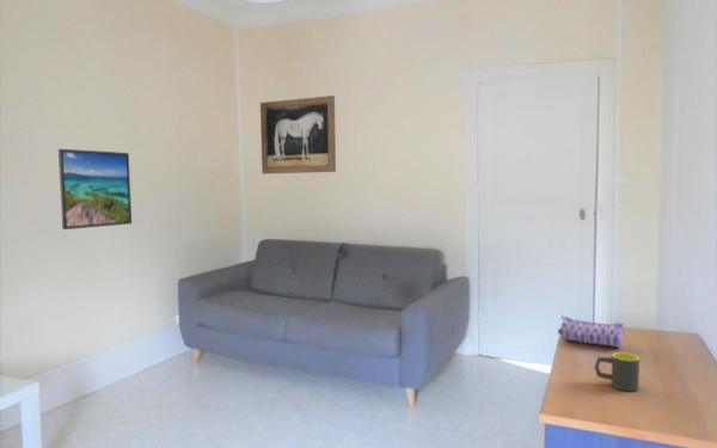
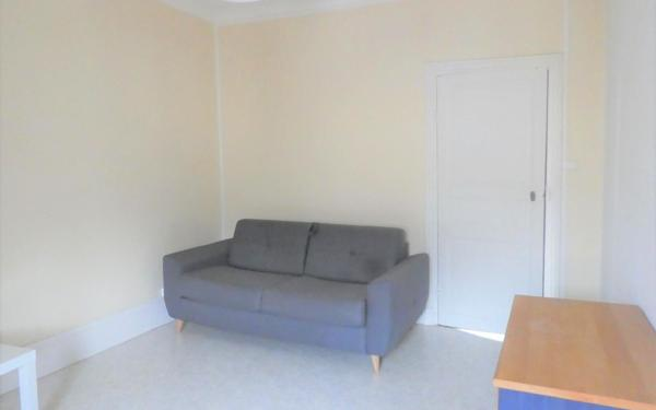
- pencil case (590, 330)
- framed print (97, 189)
- wall art (296, 136)
- mug (615, 369)
